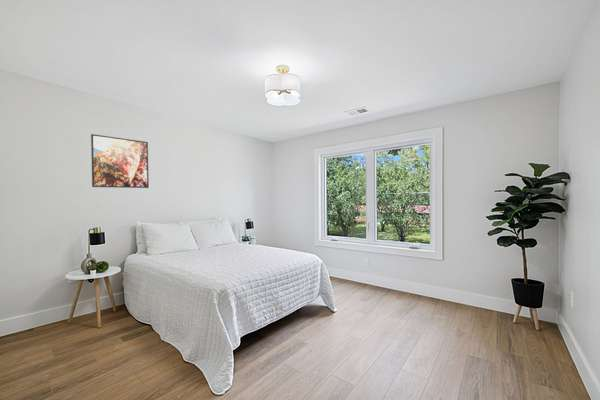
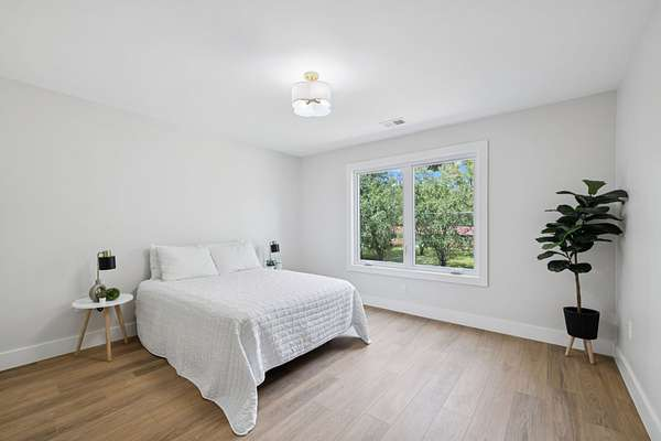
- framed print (121, 163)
